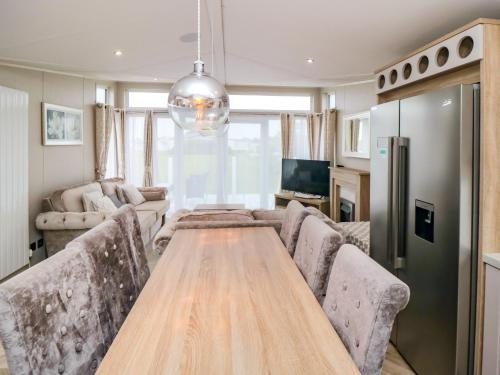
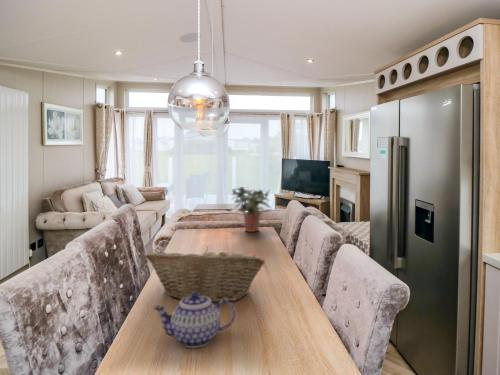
+ potted plant (252, 208)
+ fruit basket (205, 268)
+ teapot (195, 316)
